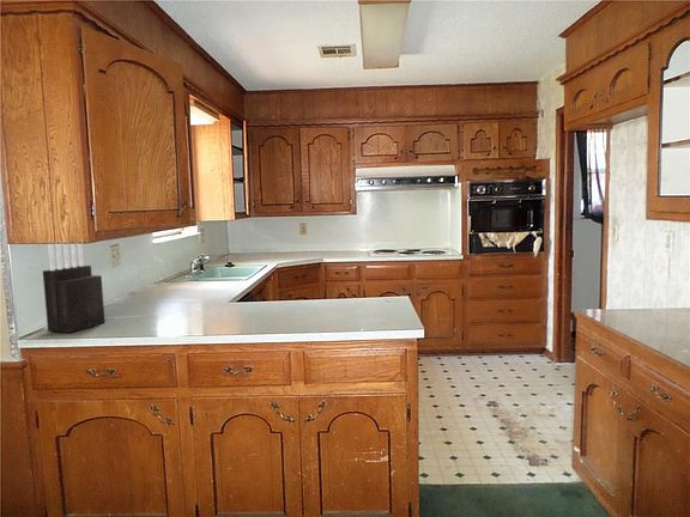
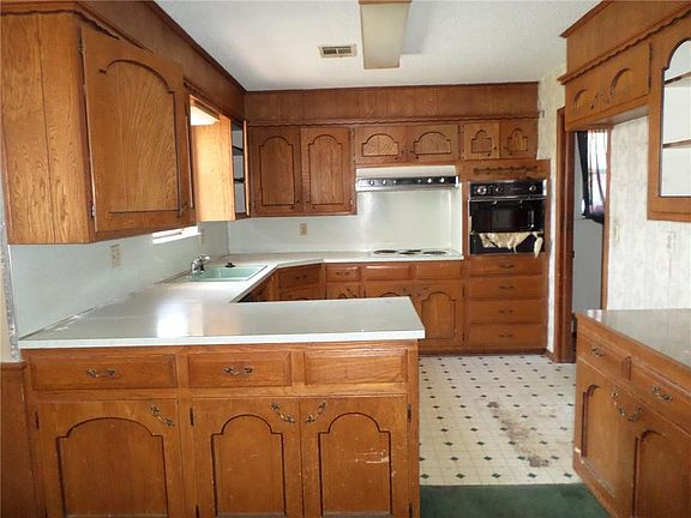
- knife block (75, 282)
